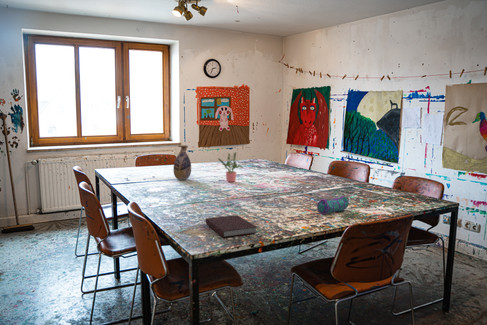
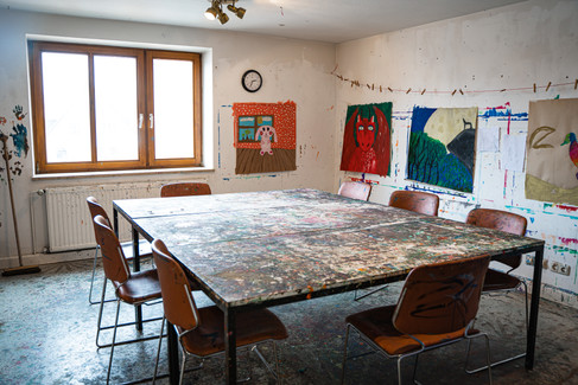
- potted plant (231, 167)
- vase (182, 162)
- notebook (230, 225)
- pencil case (332, 204)
